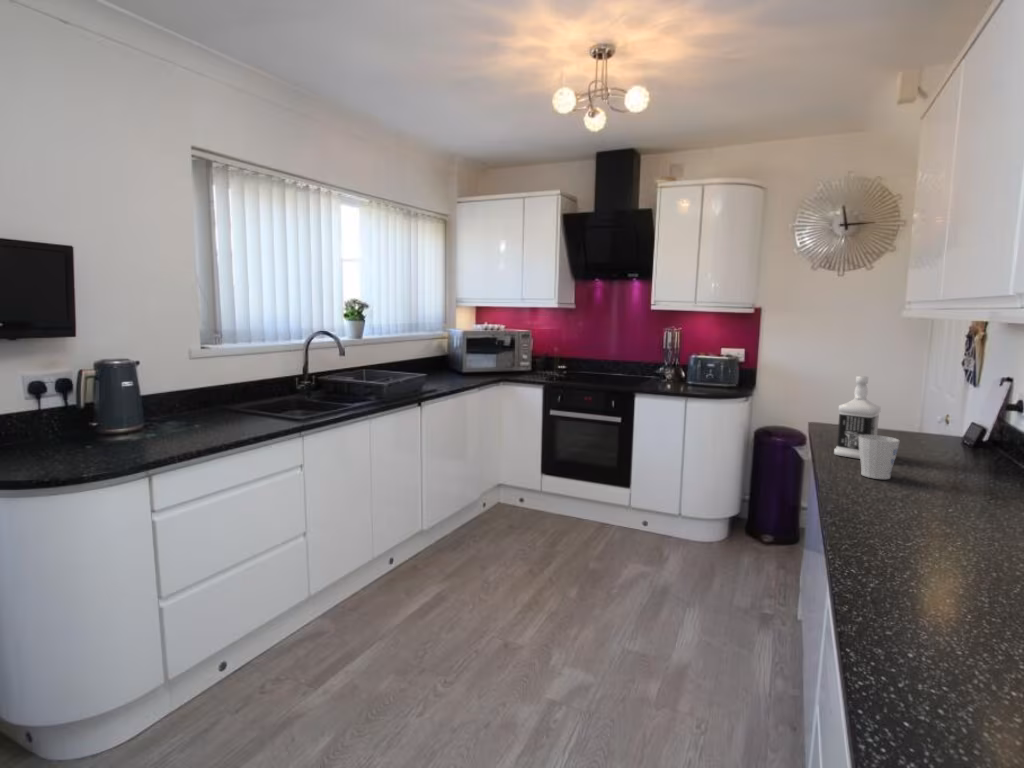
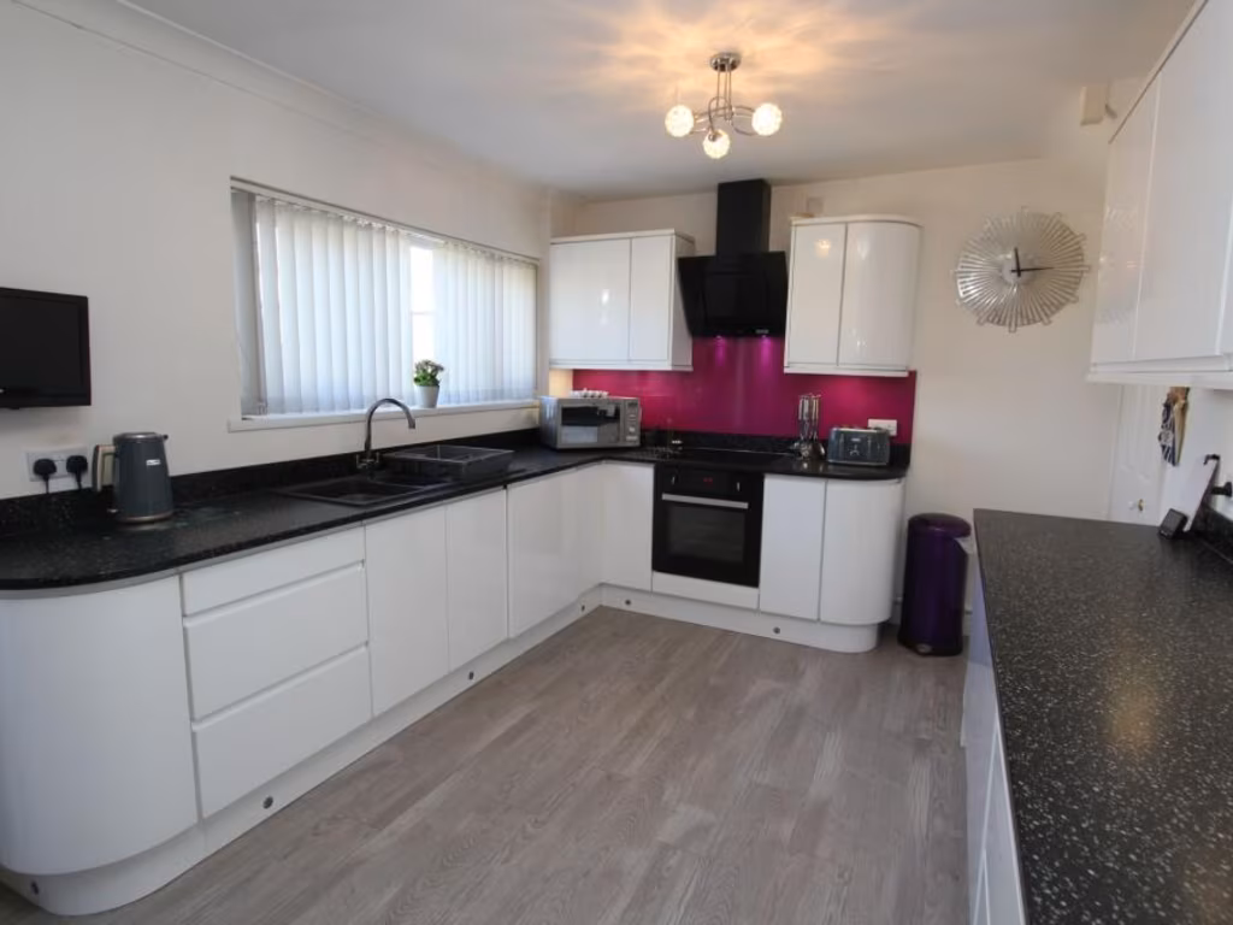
- mug (876, 455)
- bottle (858, 416)
